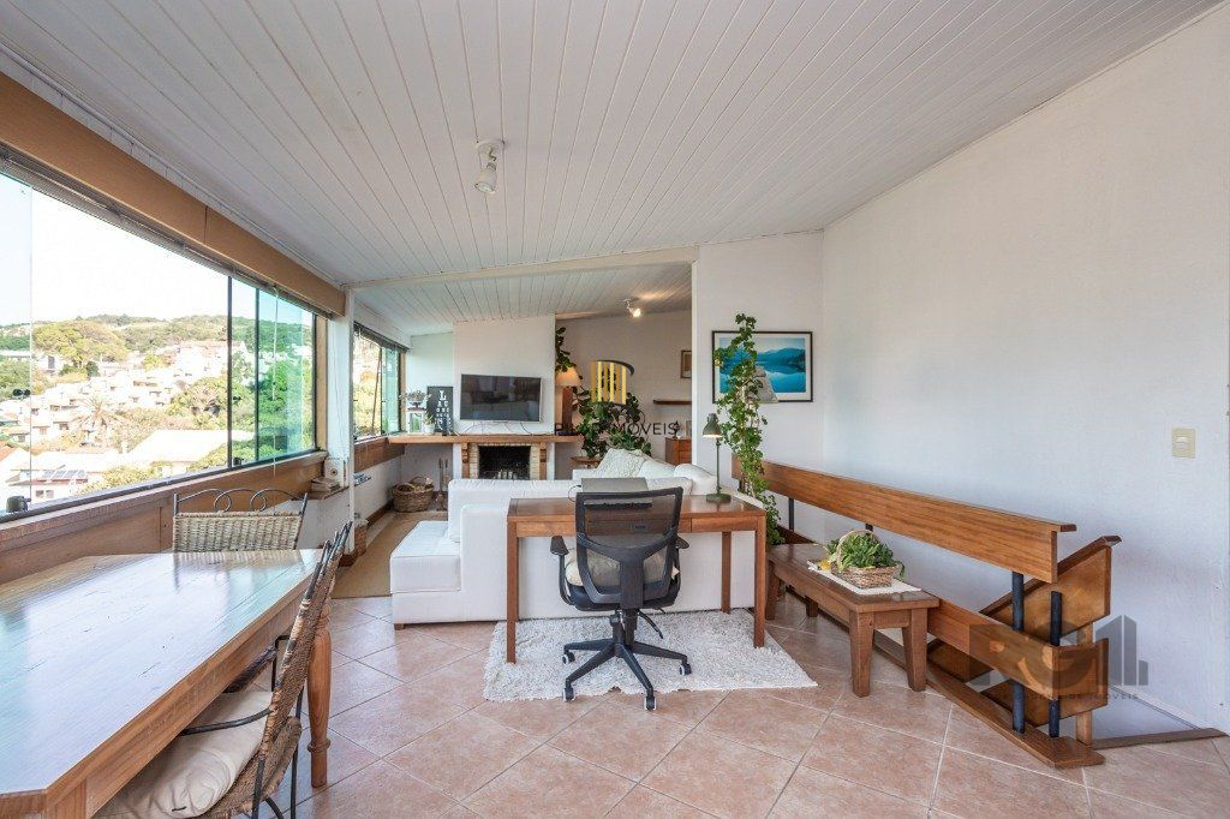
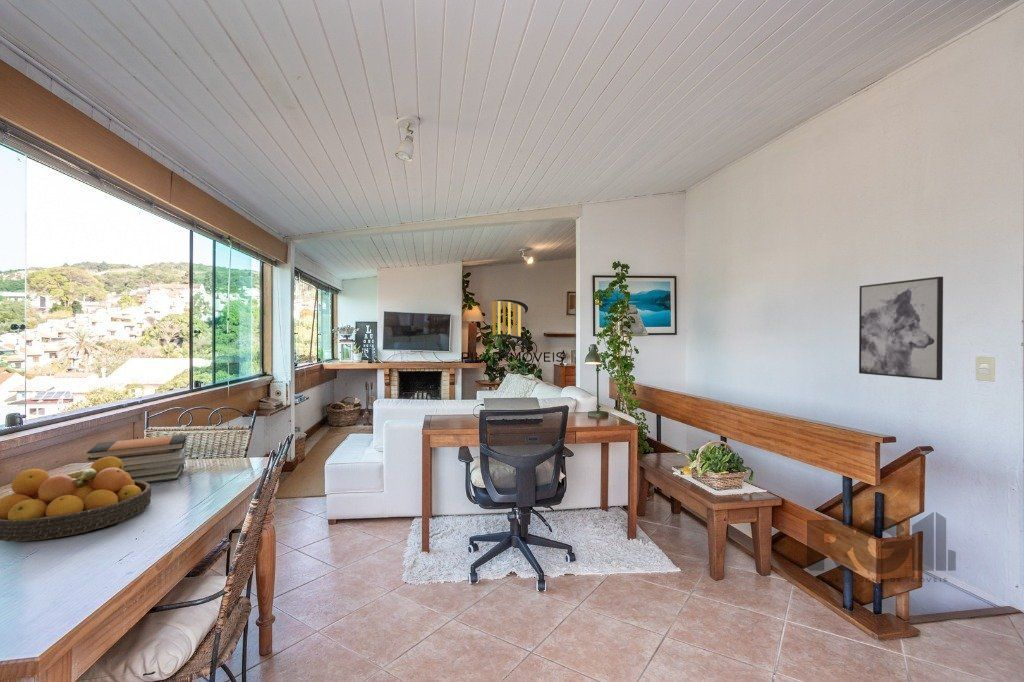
+ book stack (141, 460)
+ fruit bowl (76, 490)
+ wall art (897, 329)
